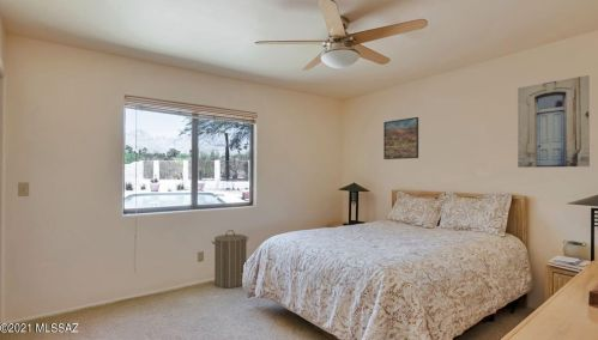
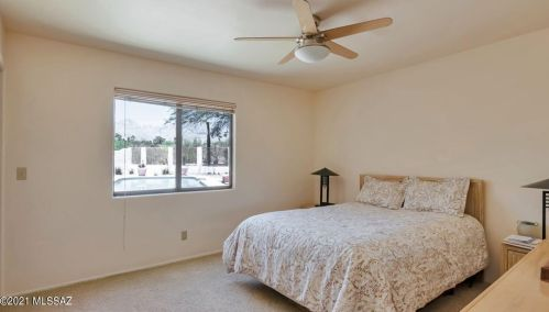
- wall art (550, 125)
- laundry hamper (230, 255)
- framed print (400, 139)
